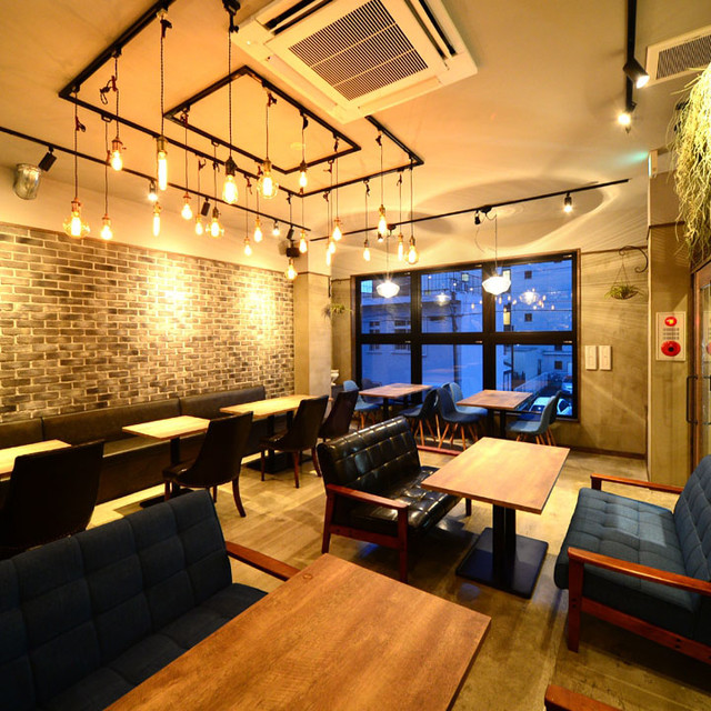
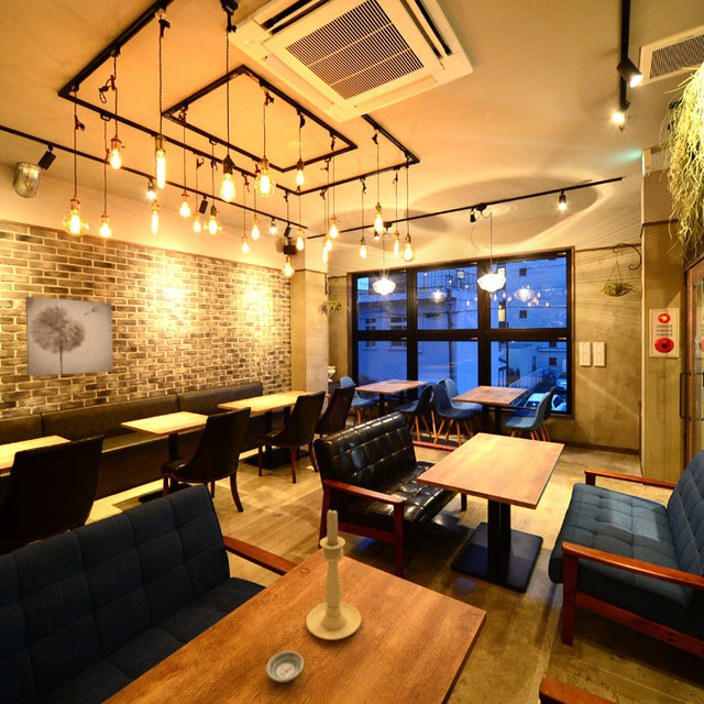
+ candle holder (332, 565)
+ saucer (285, 669)
+ wall art (73, 337)
